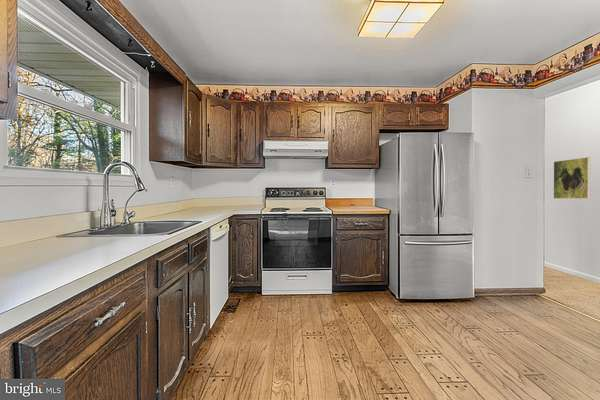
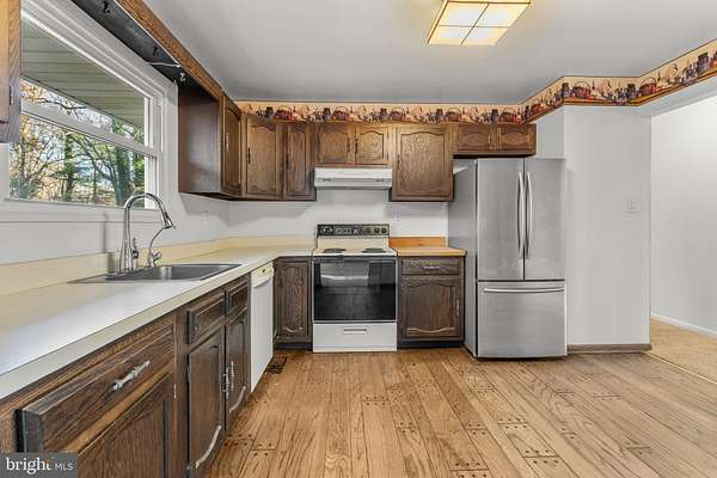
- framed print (570, 179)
